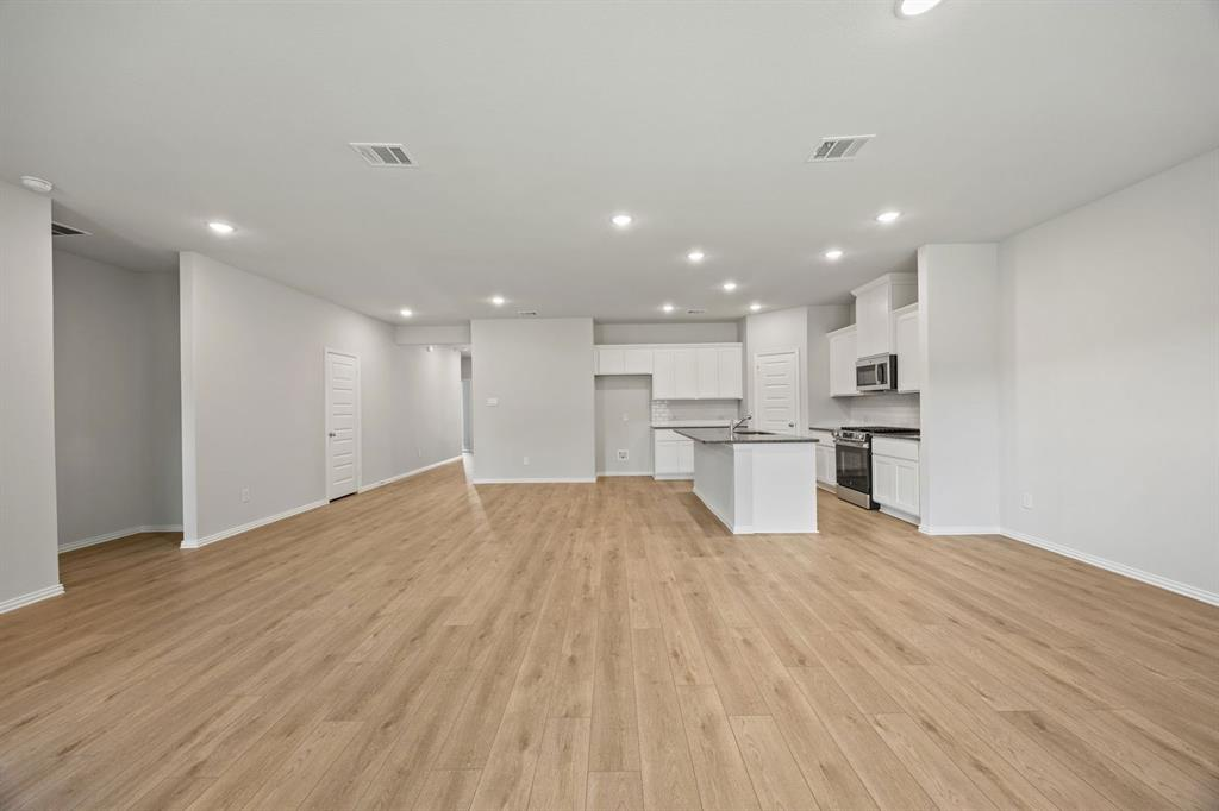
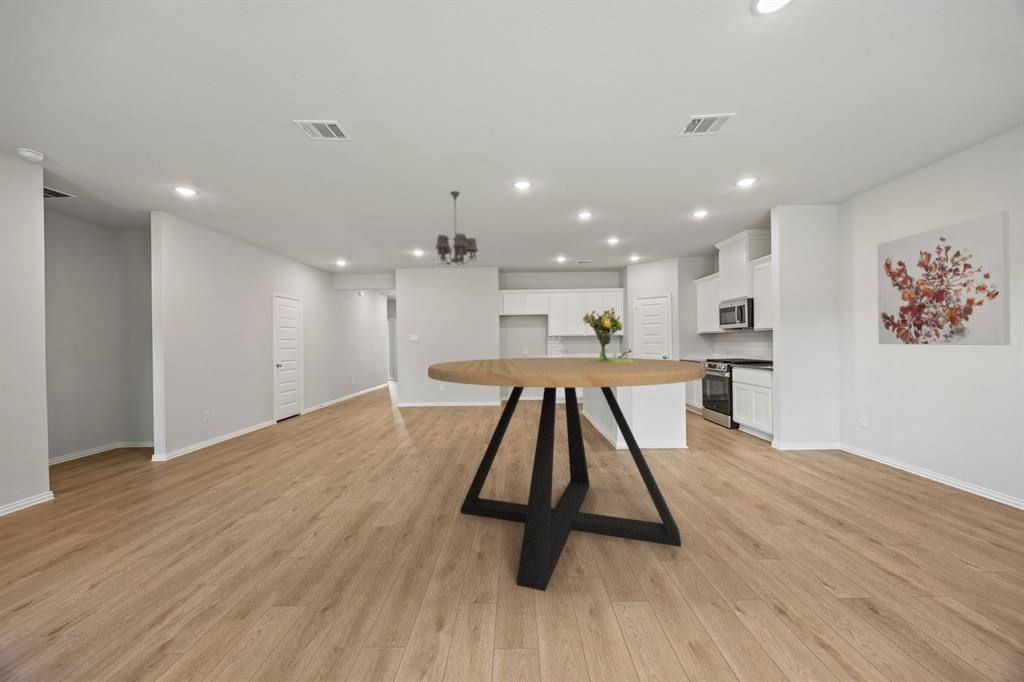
+ dining table (568, 443)
+ bouquet (602, 333)
+ wall art (934, 287)
+ chandelier (455, 228)
